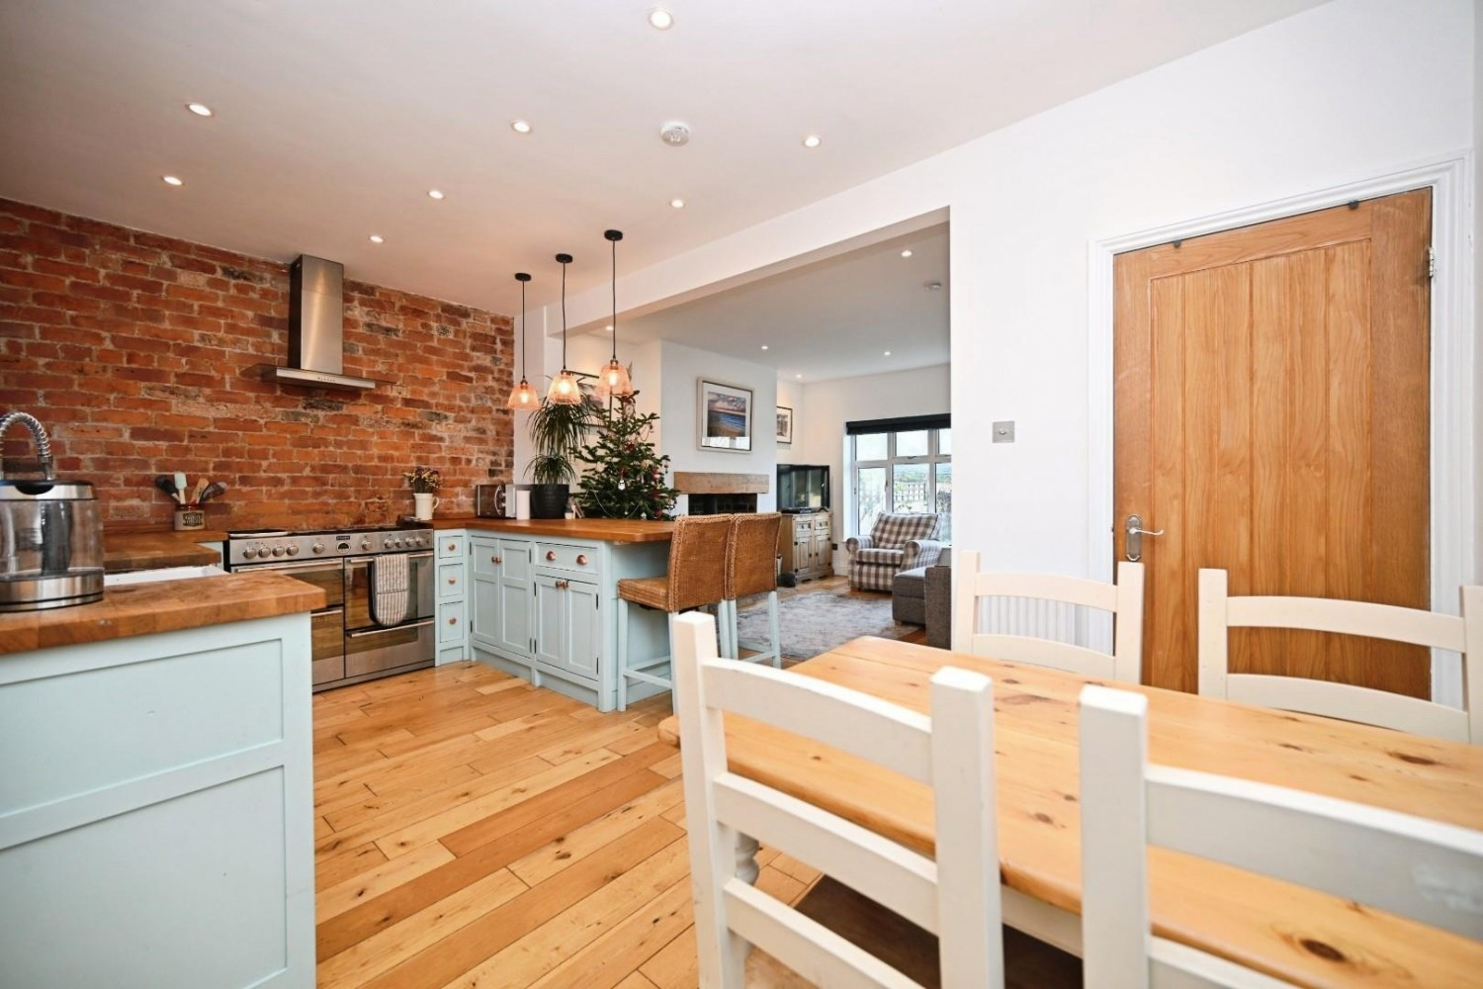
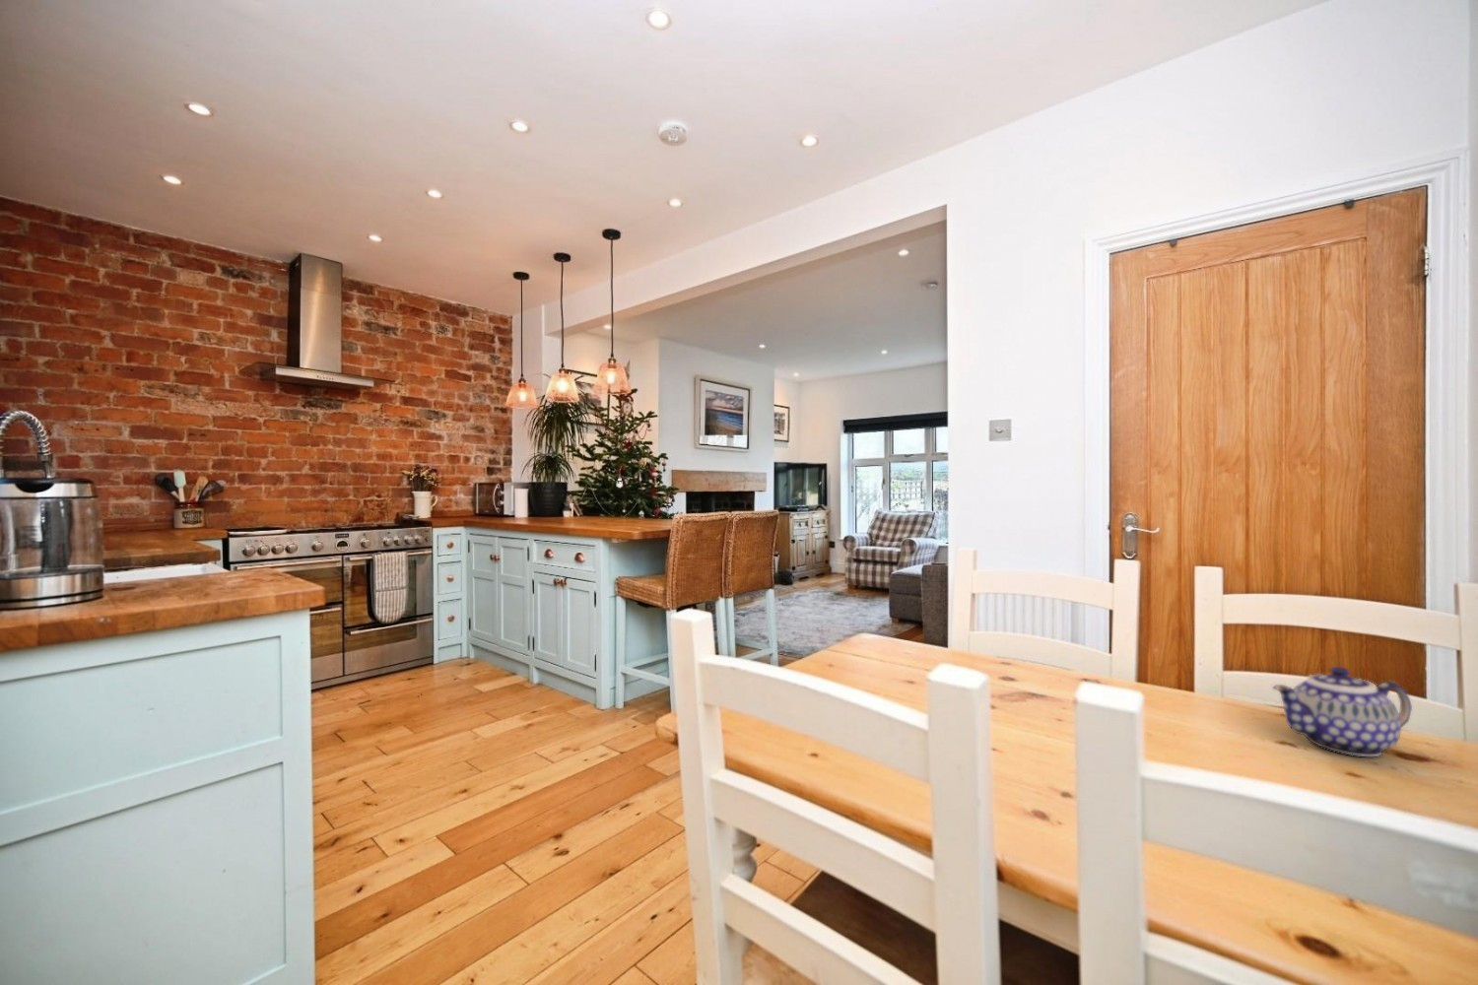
+ teapot (1341, 706)
